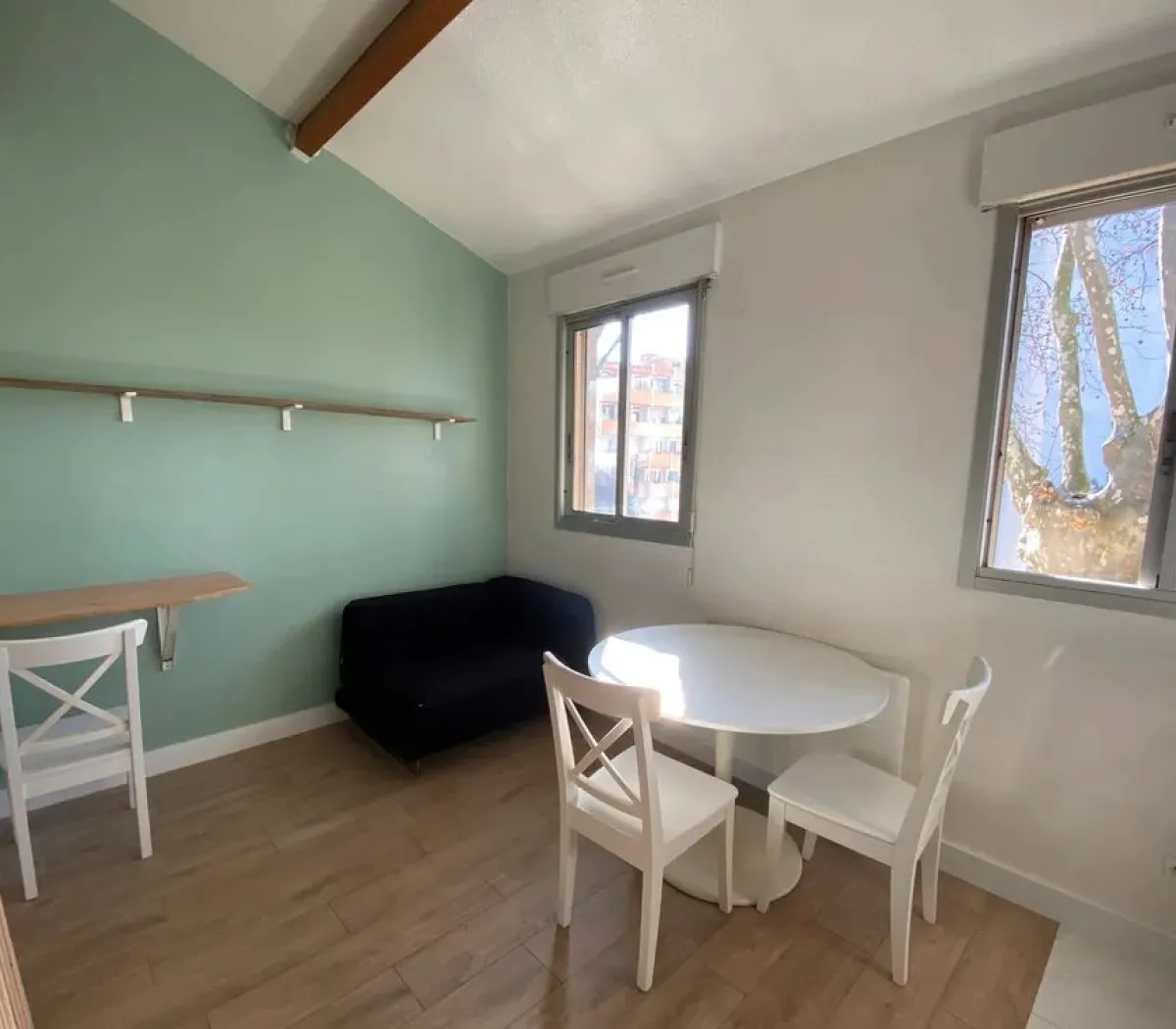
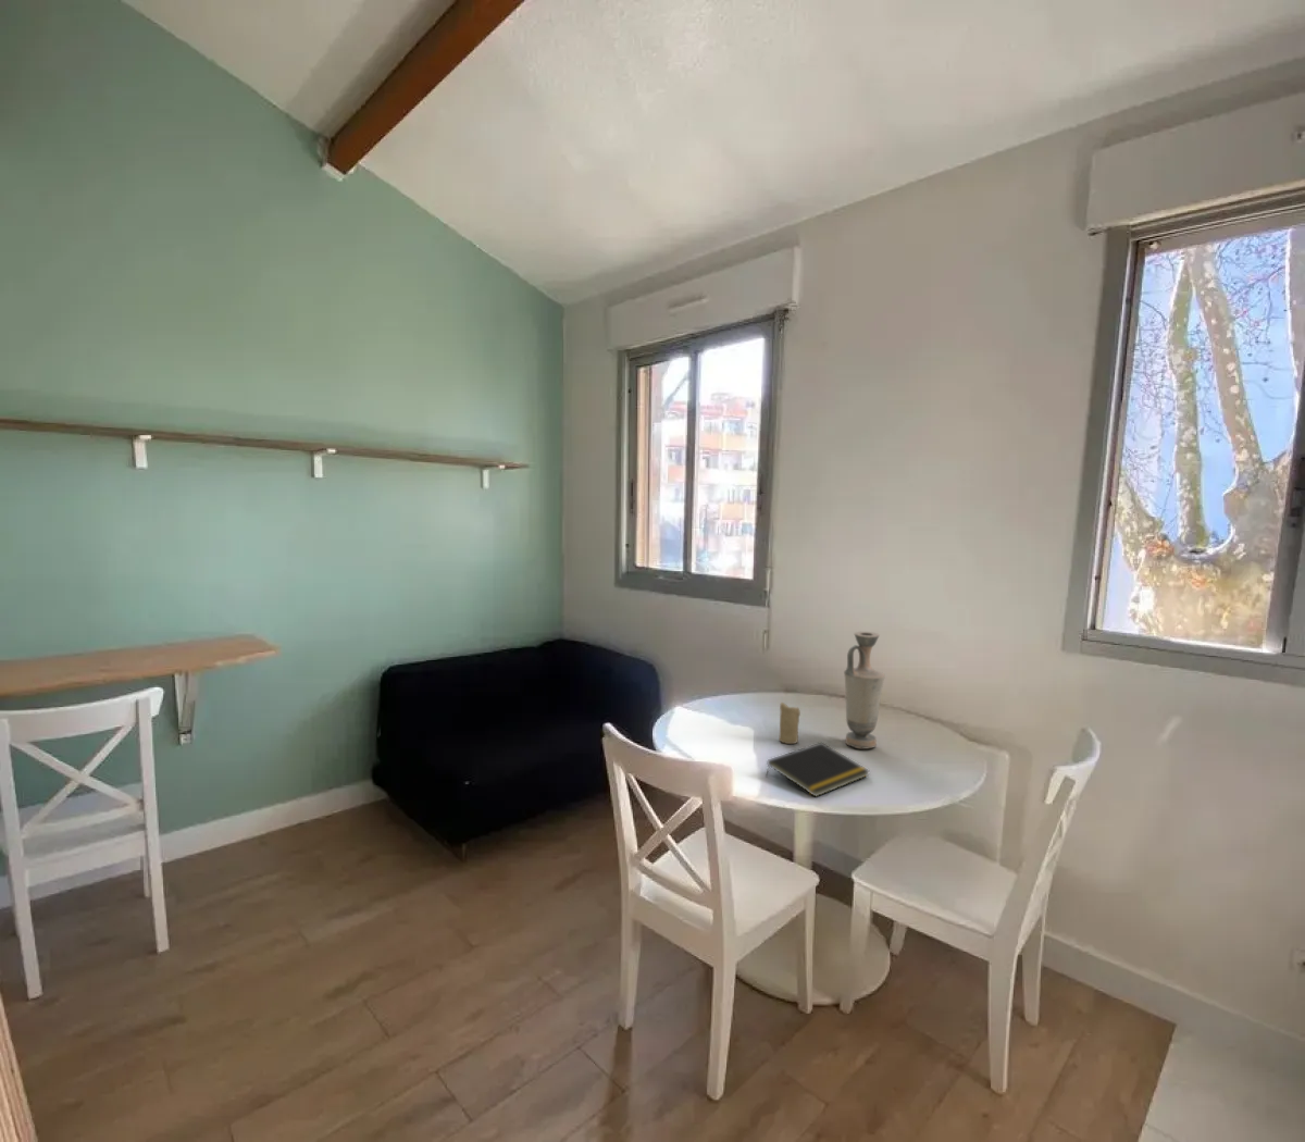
+ vase (863, 689)
+ notepad (818, 767)
+ candle (789, 722)
